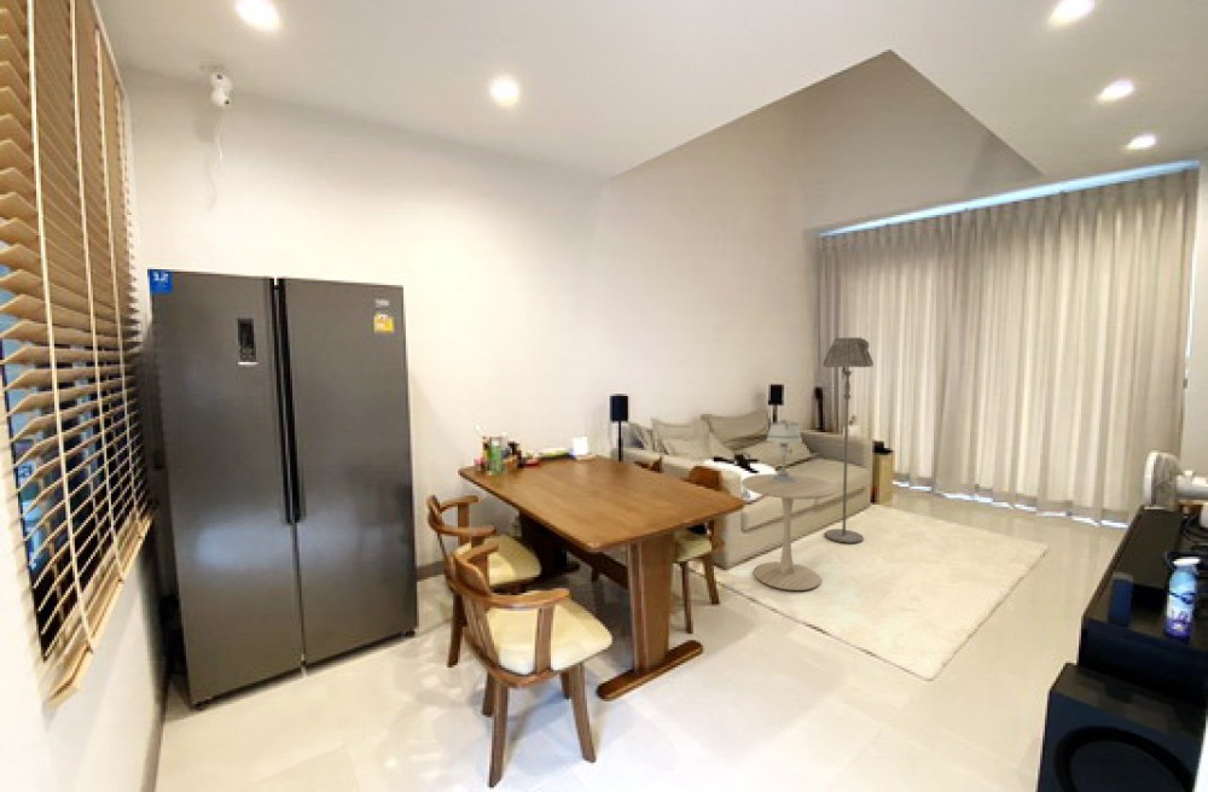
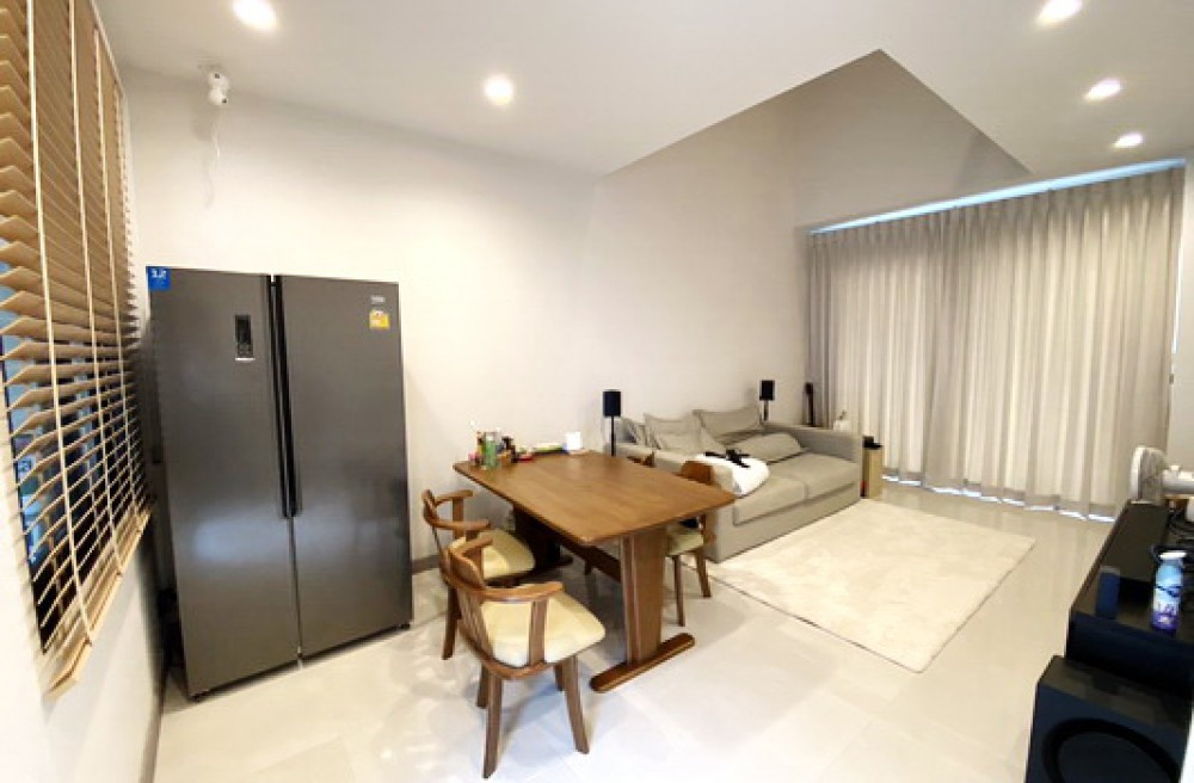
- floor lamp (846, 438)
- table lamp (784, 449)
- side table (786, 530)
